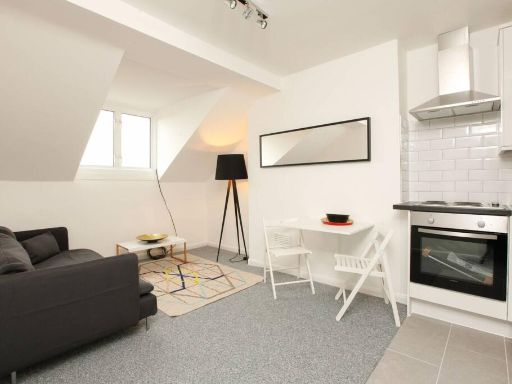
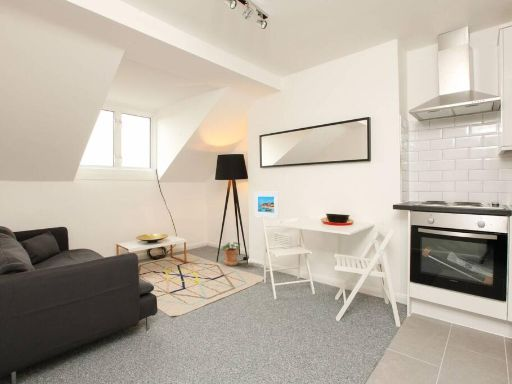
+ potted plant (229, 253)
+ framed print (266, 204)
